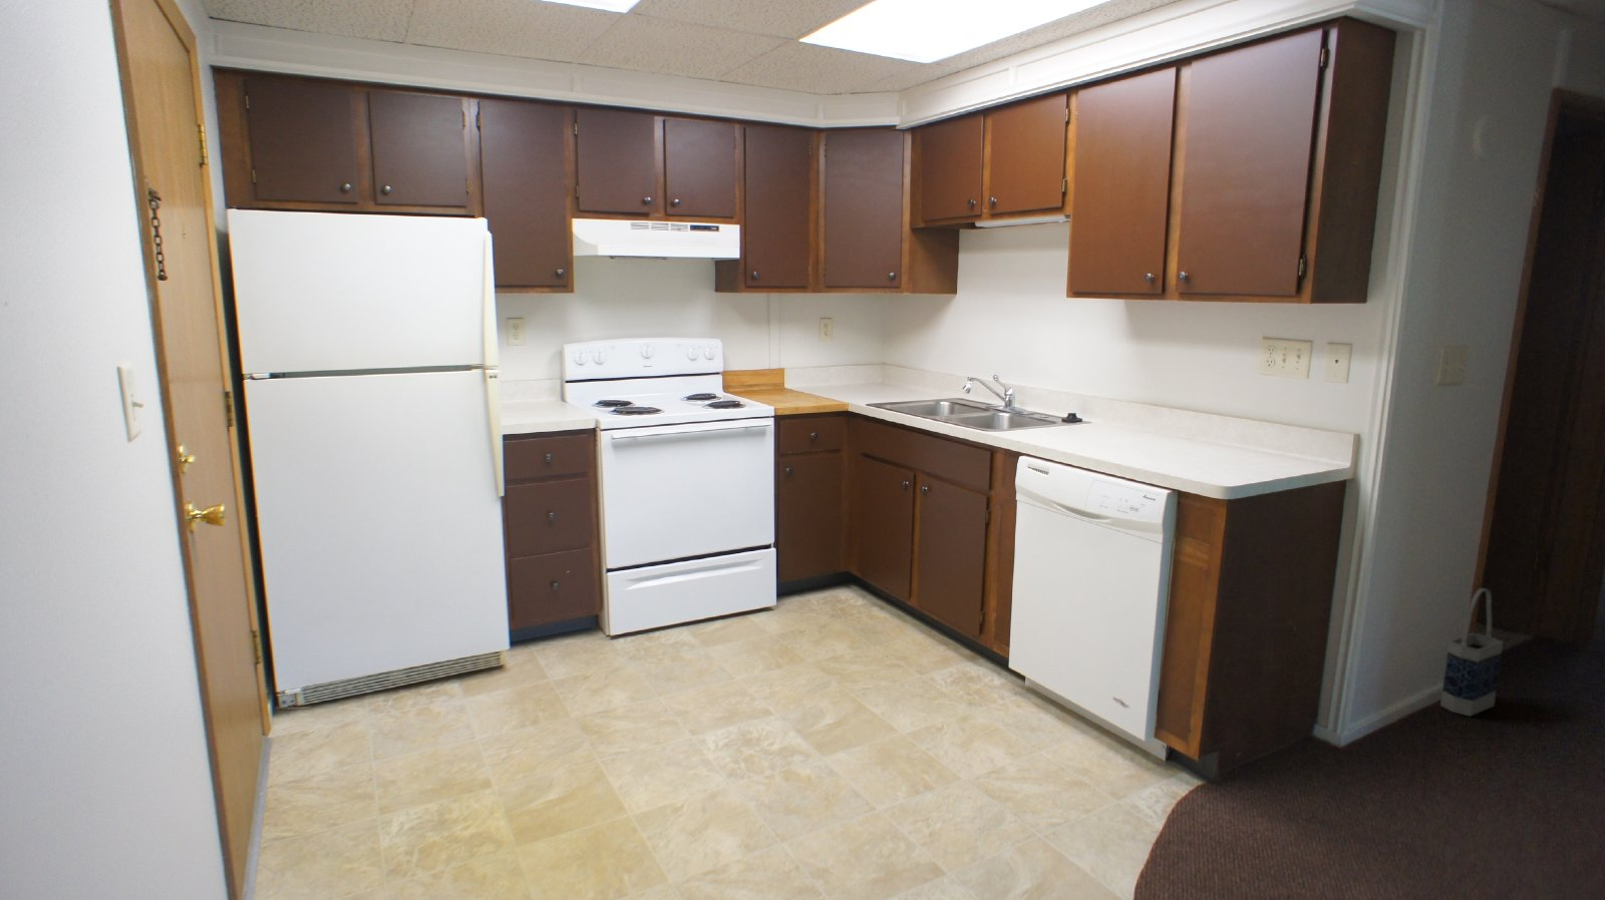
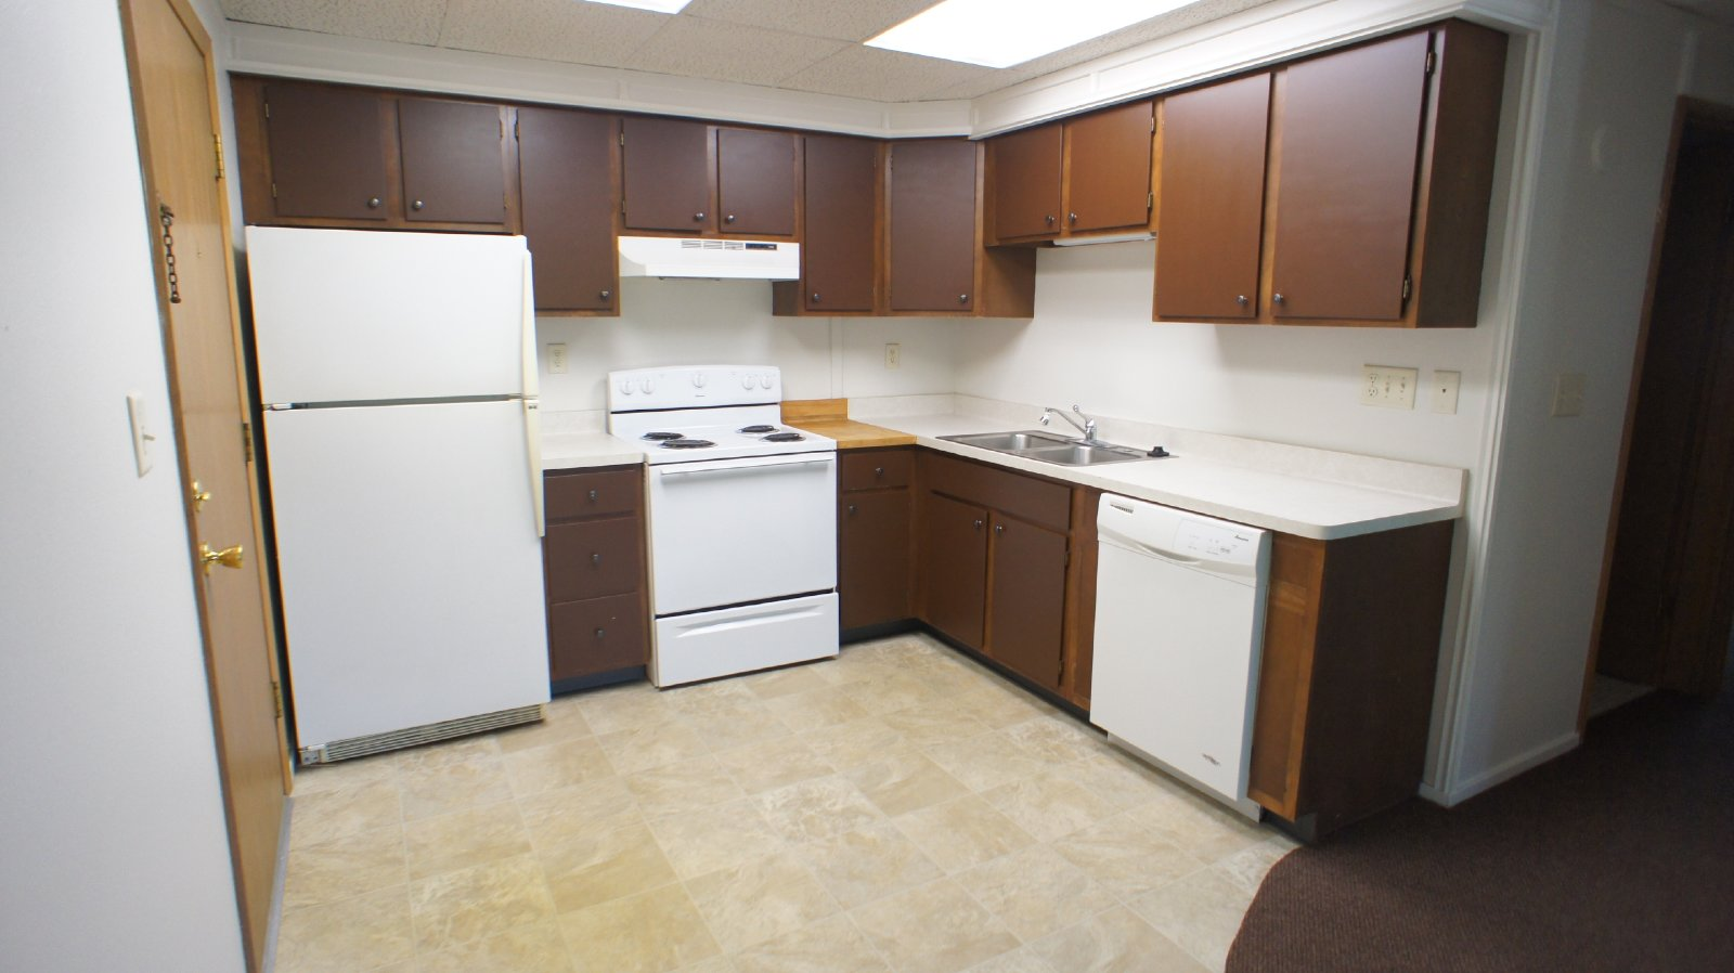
- bag (1475, 648)
